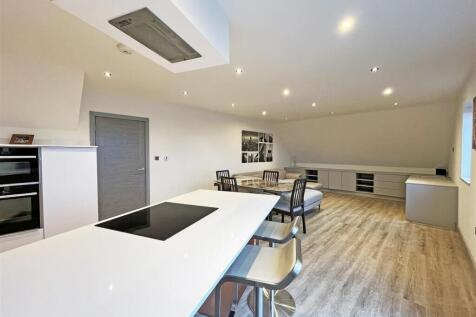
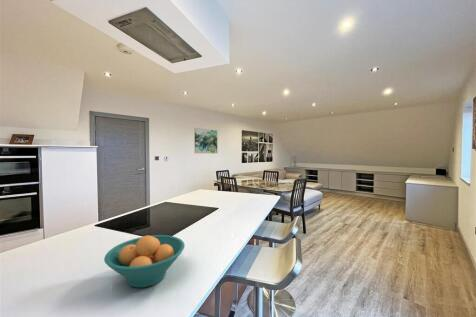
+ wall art (206, 141)
+ fruit bowl (147, 256)
